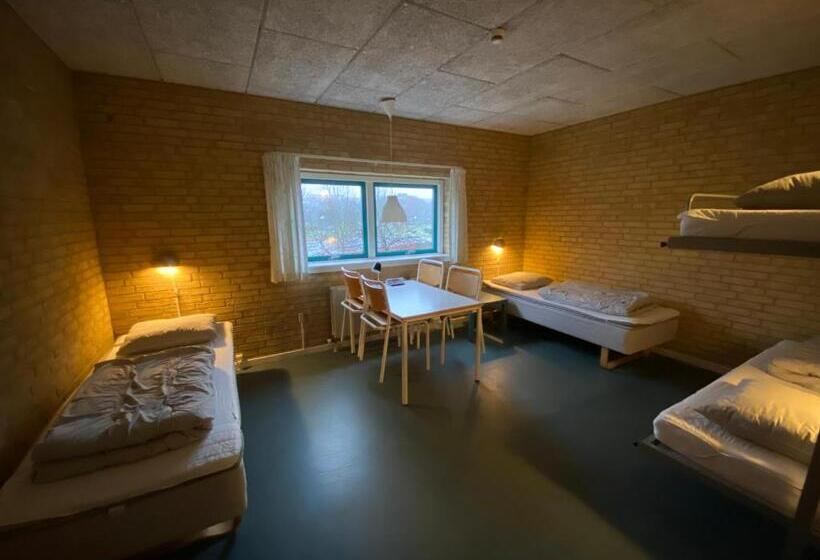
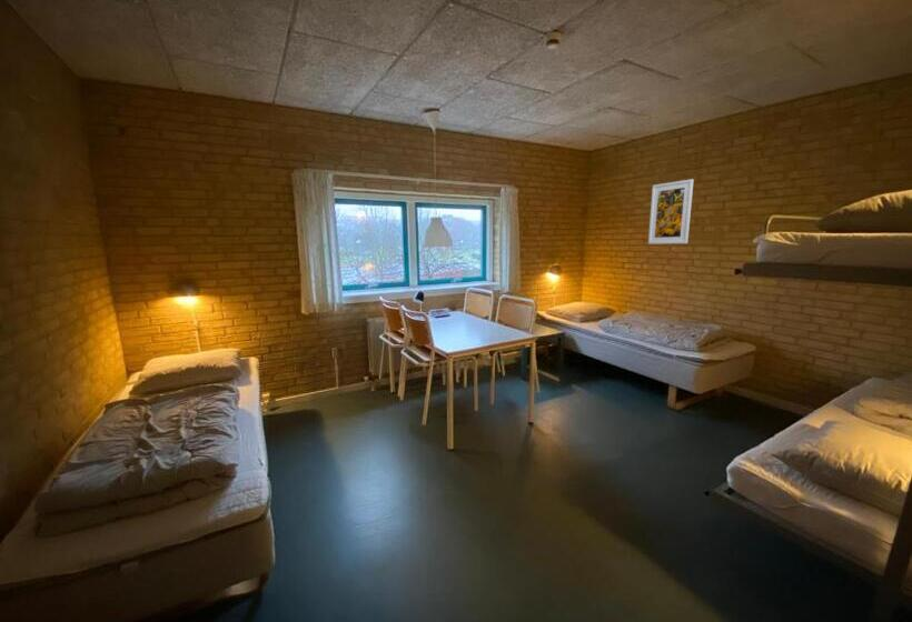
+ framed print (668, 213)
